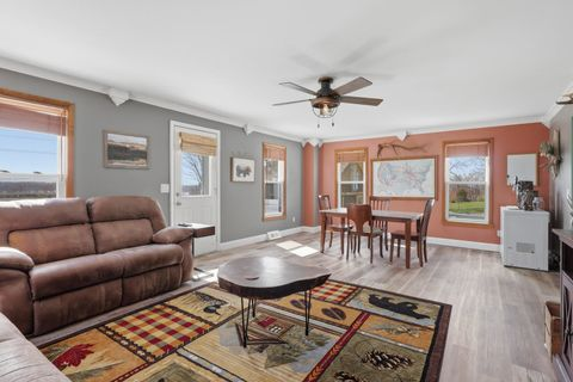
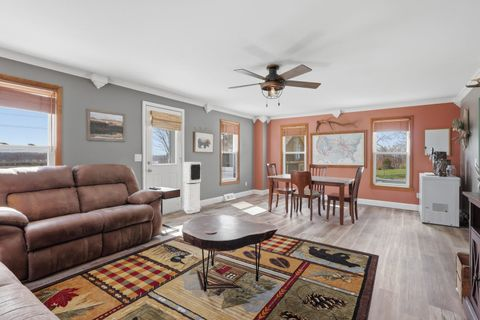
+ air purifier (189, 186)
